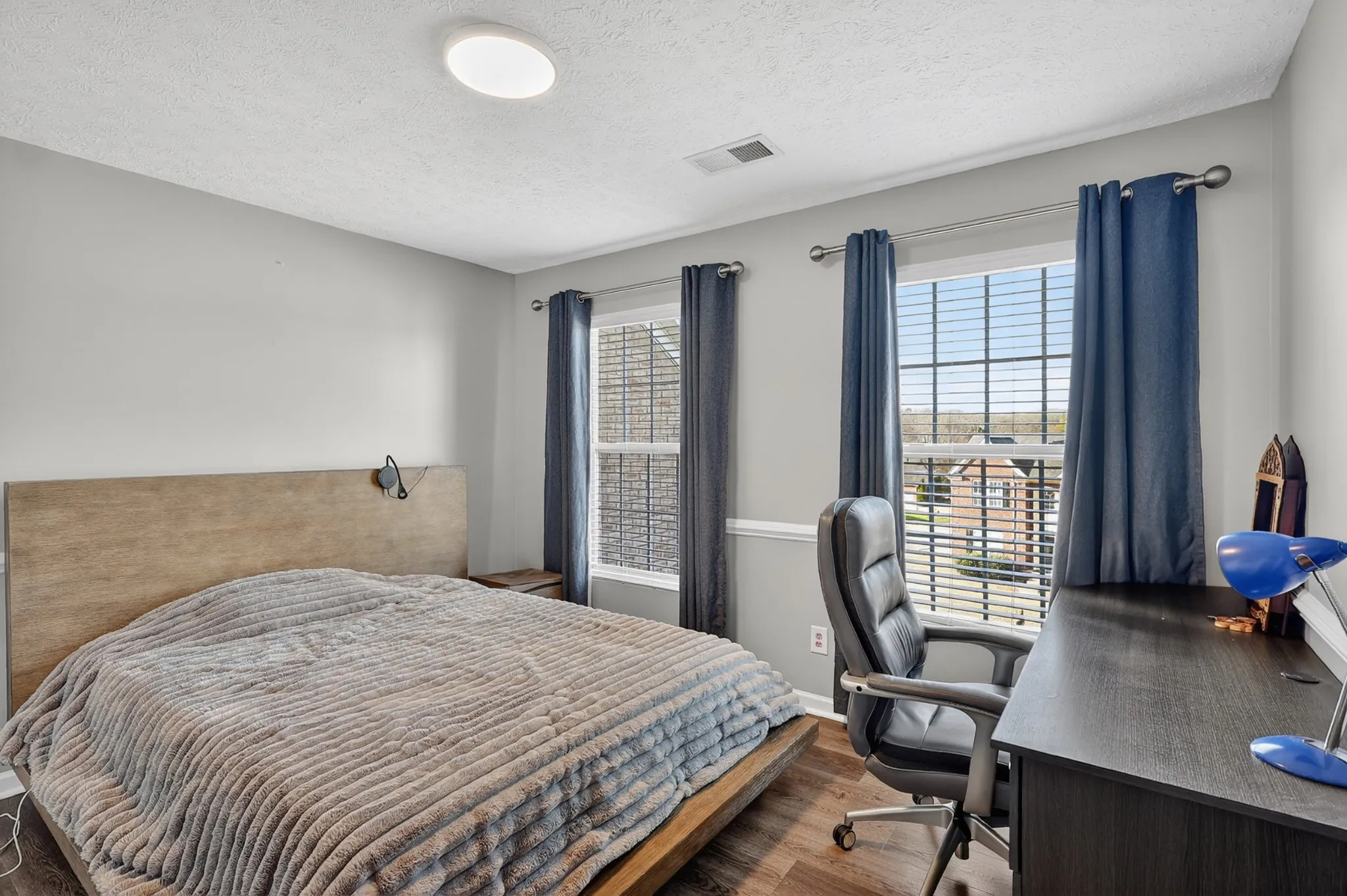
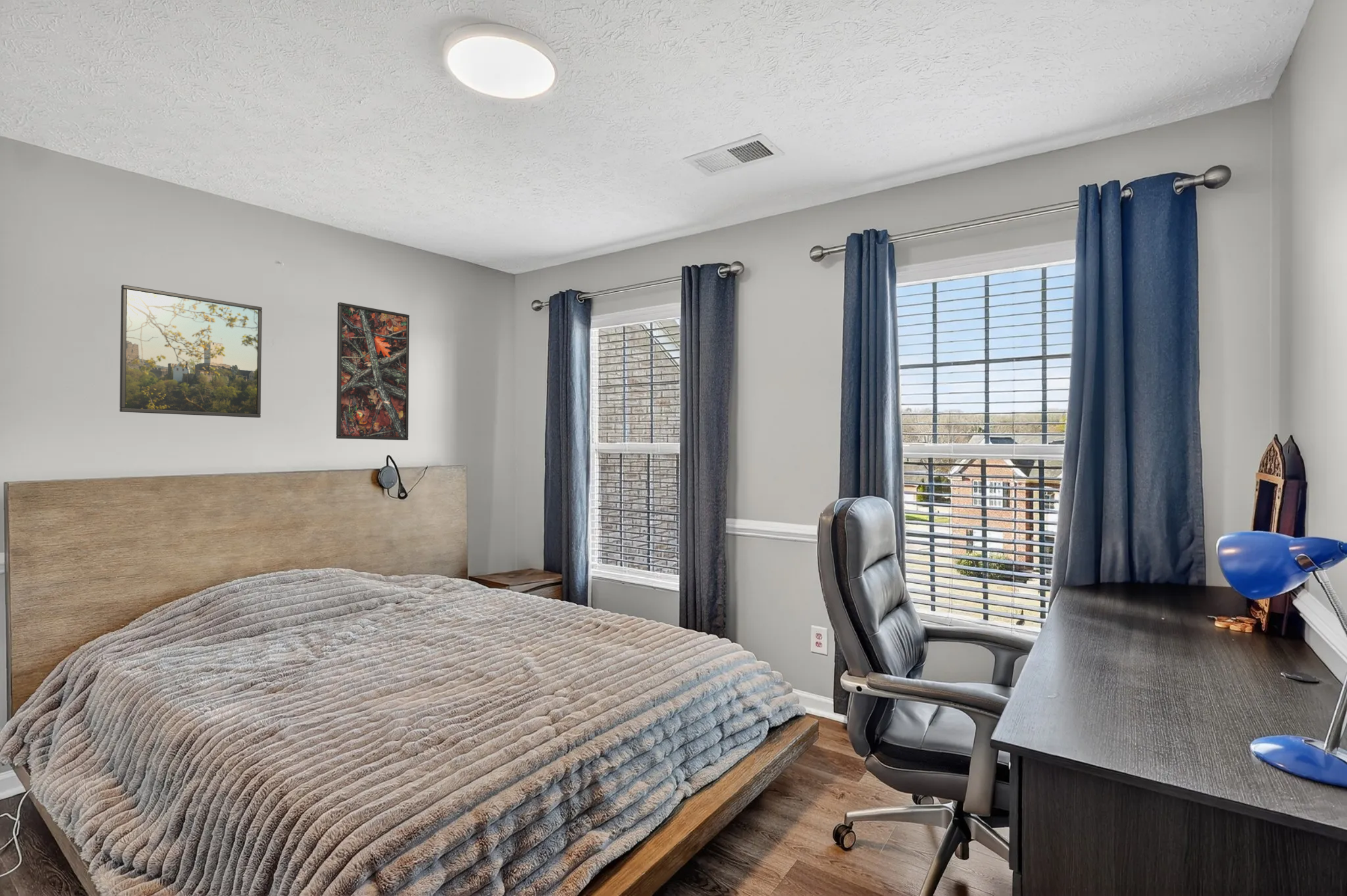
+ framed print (195, 356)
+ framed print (374, 374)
